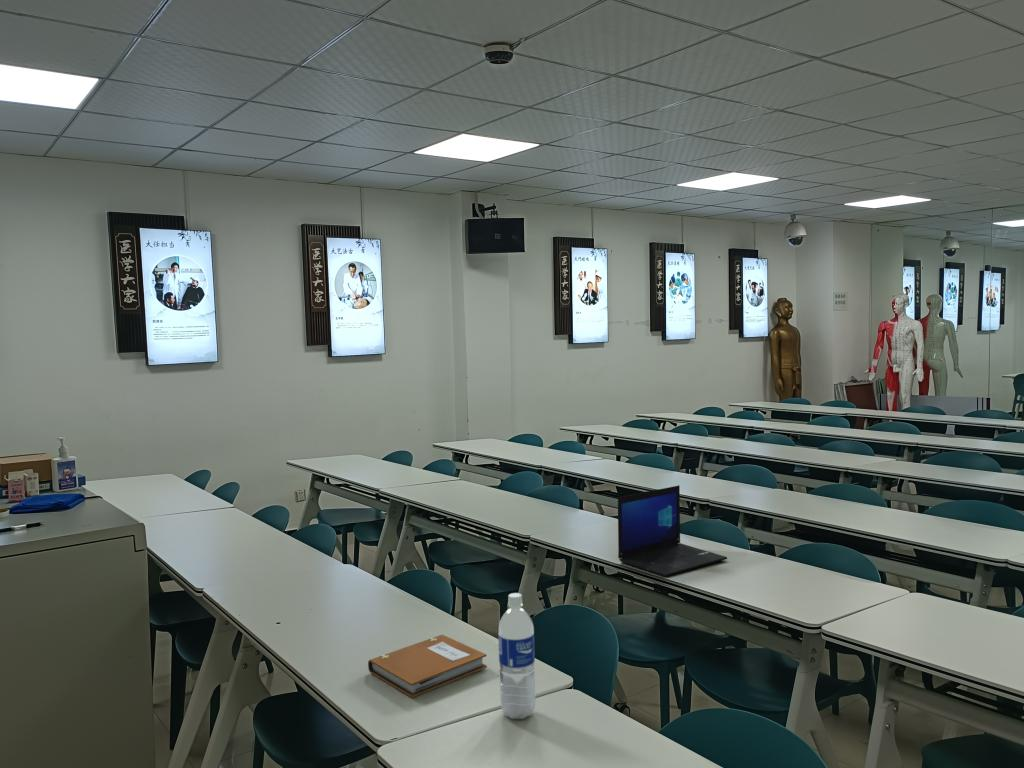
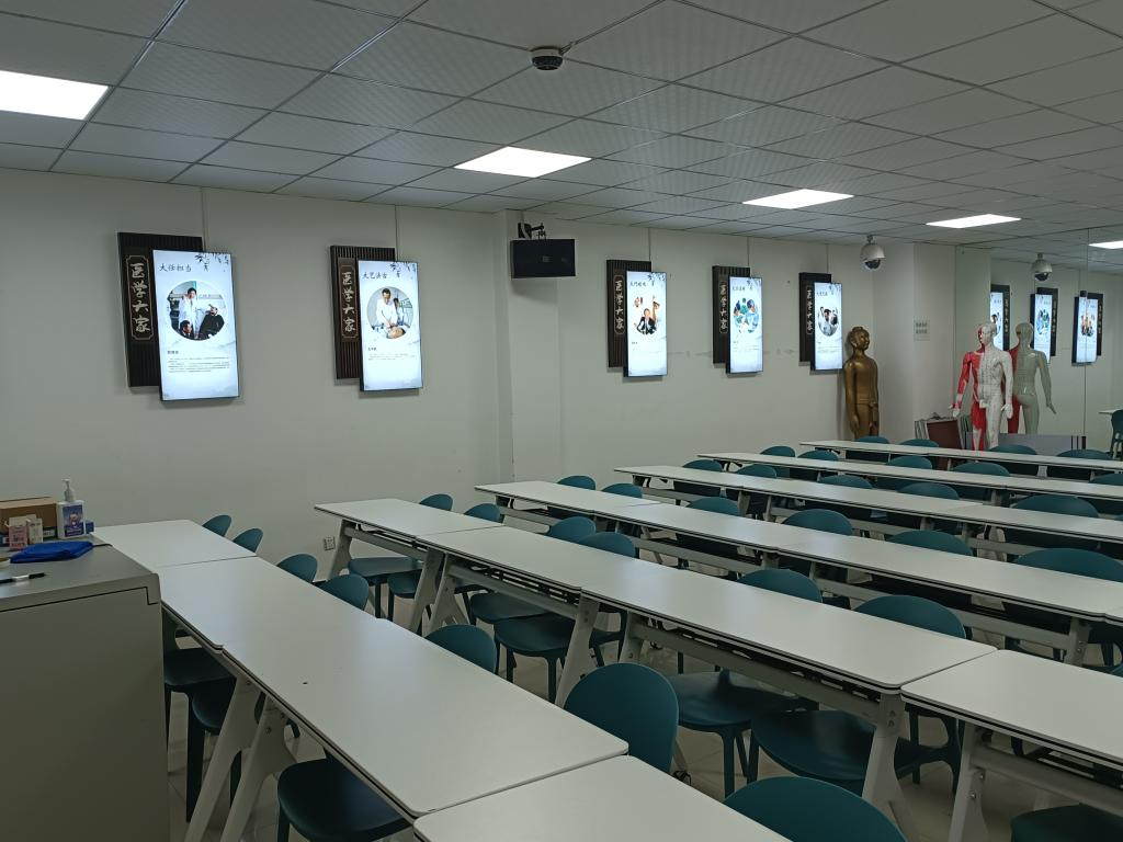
- water bottle (516, 654)
- laptop (672, 528)
- notebook (429, 662)
